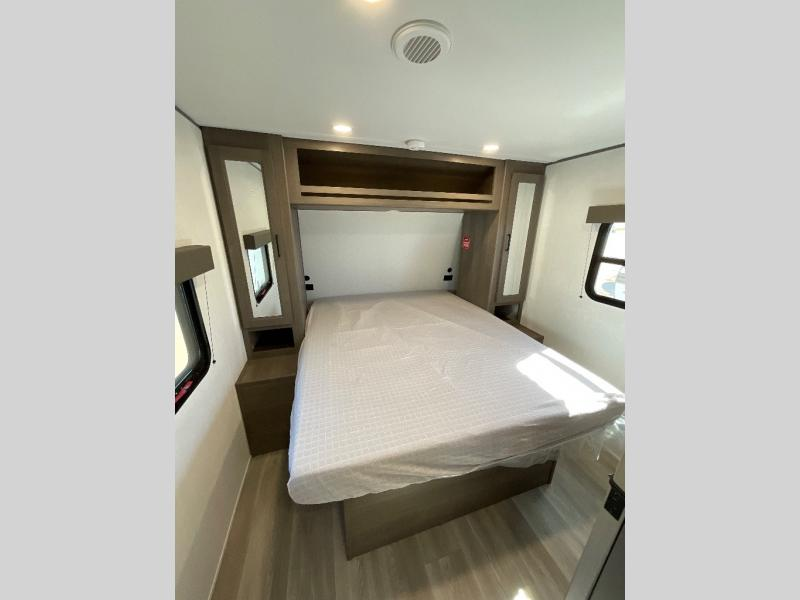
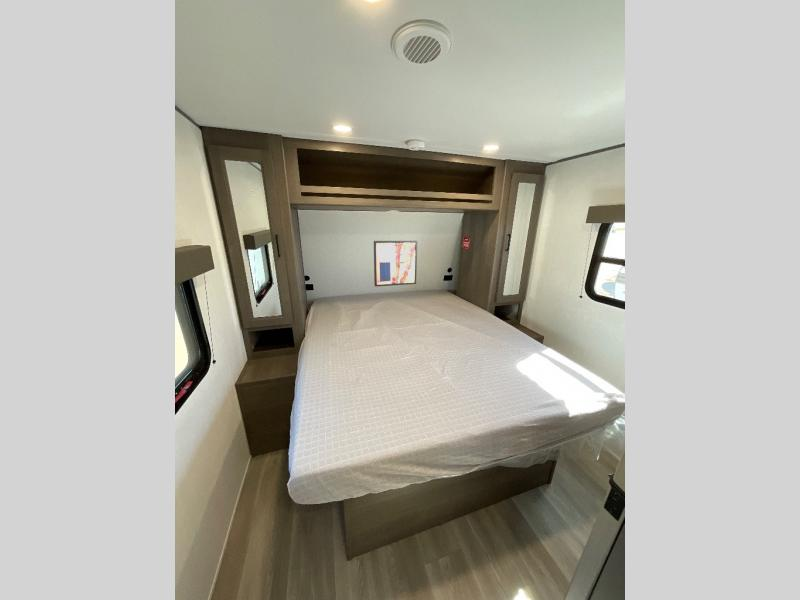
+ wall art (395, 263)
